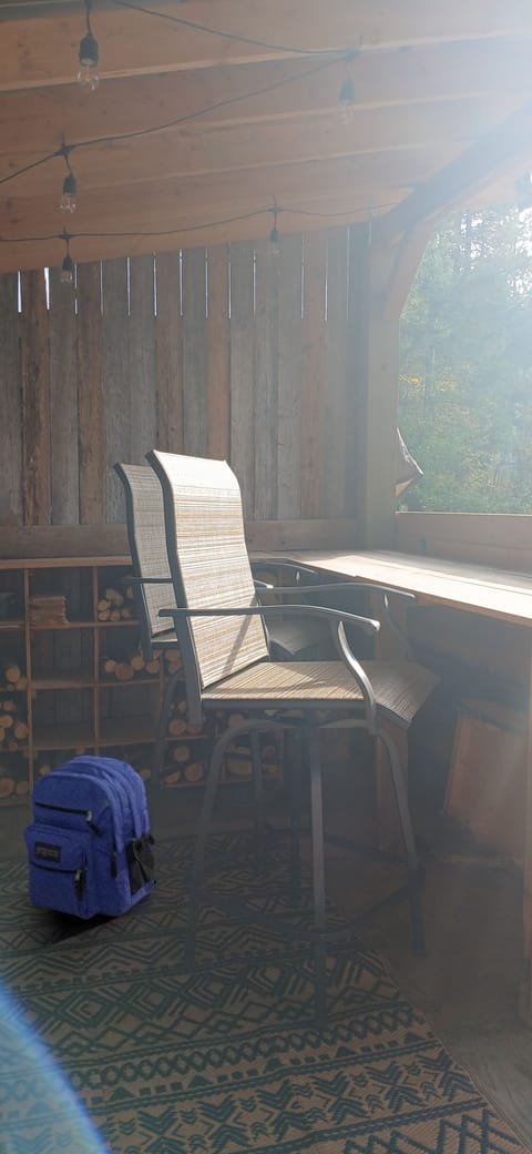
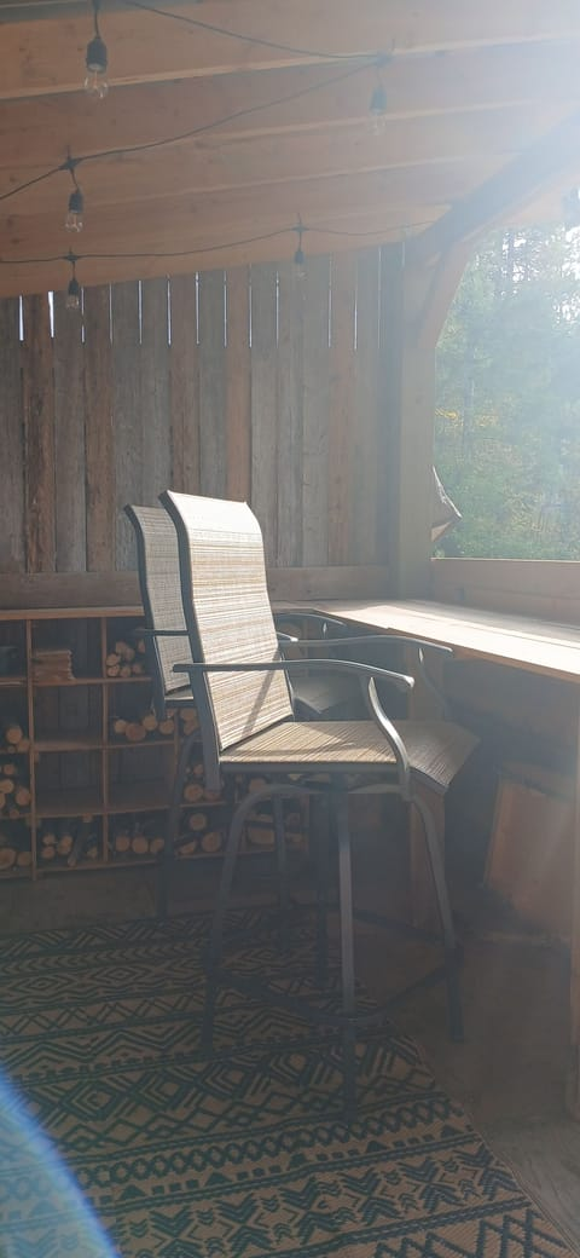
- backpack (89, 834)
